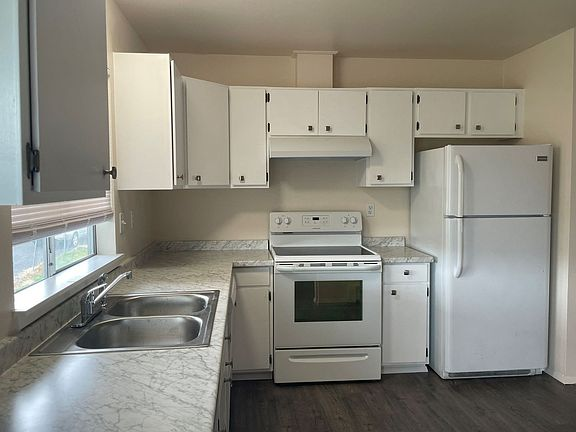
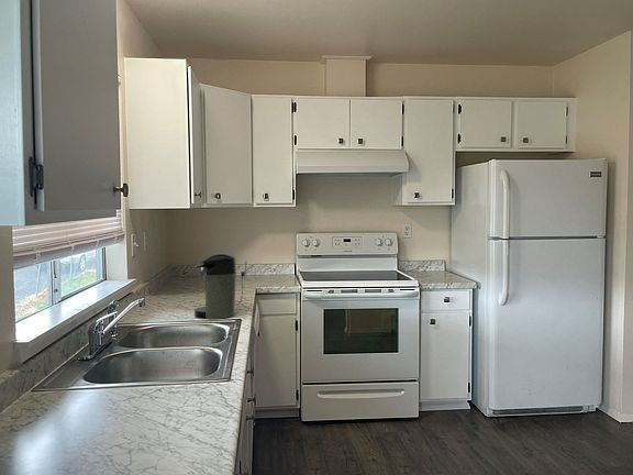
+ coffee maker (220, 283)
